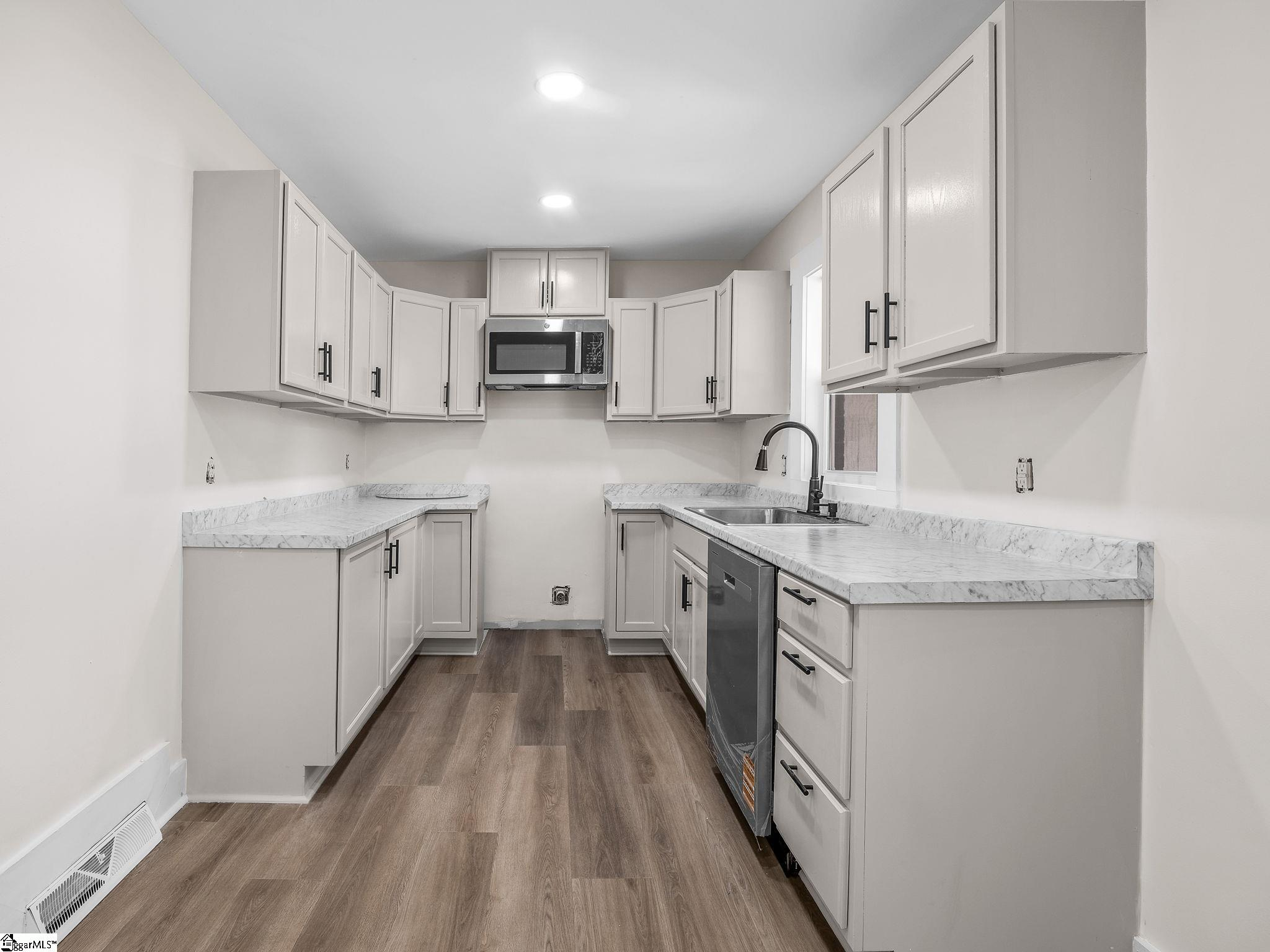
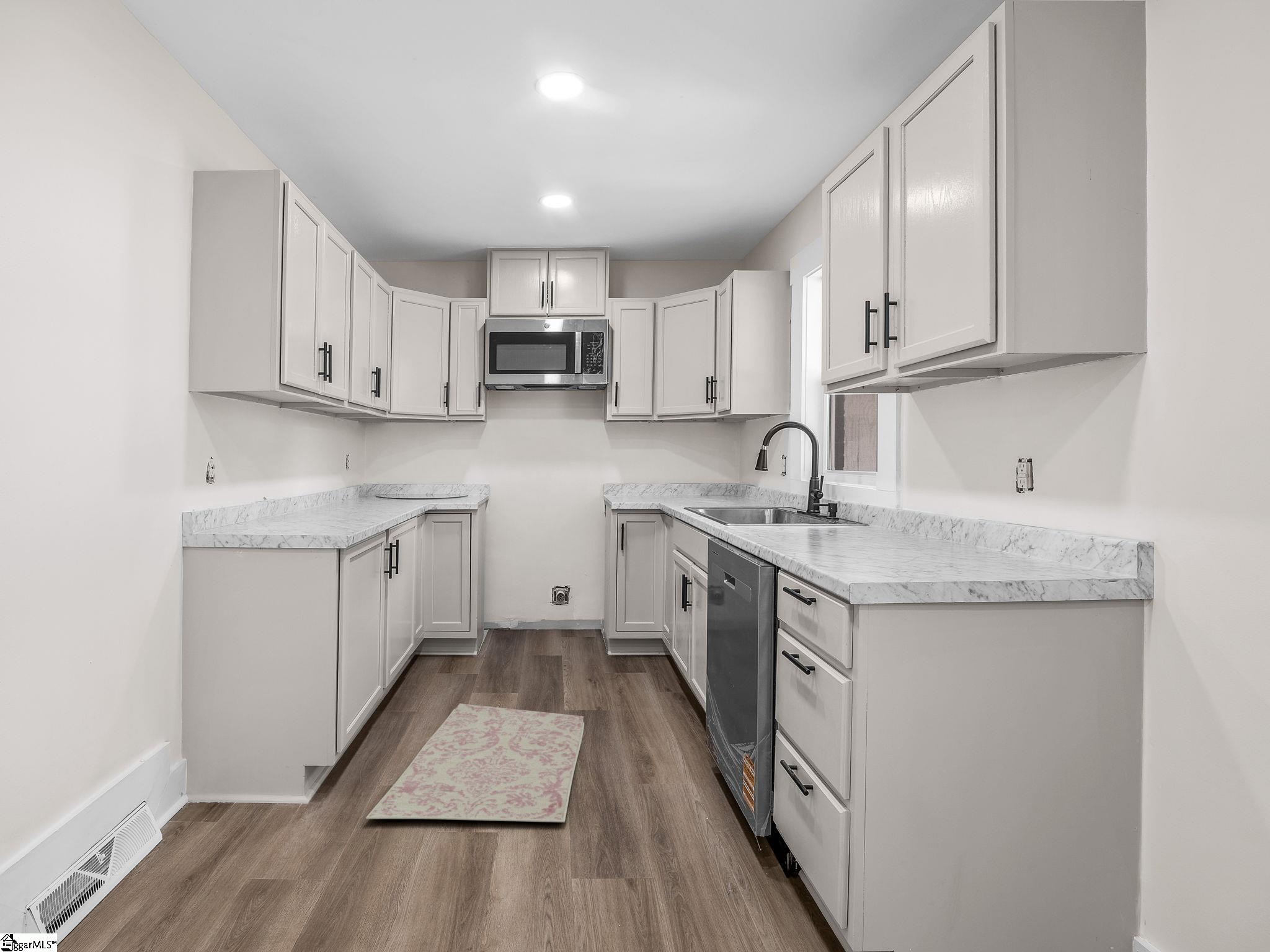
+ rug (504, 741)
